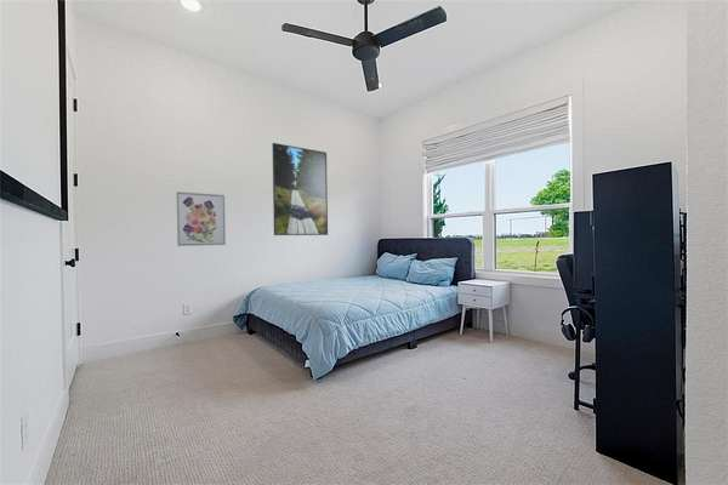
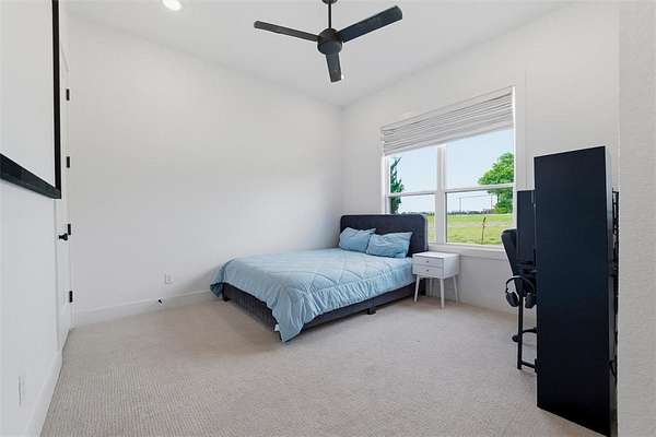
- wall art (201, 219)
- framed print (301, 192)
